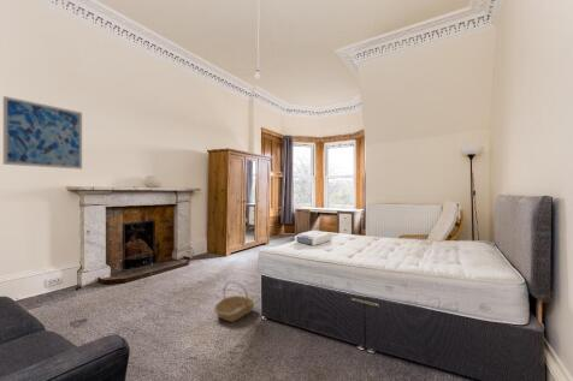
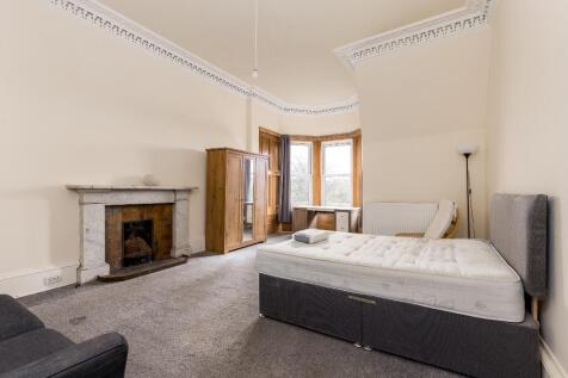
- basket (235, 297)
- wall art (46, 136)
